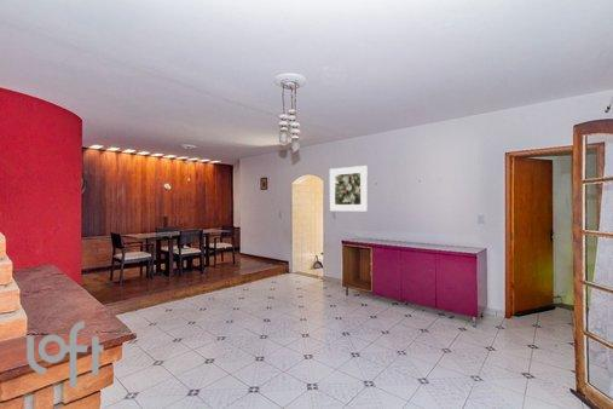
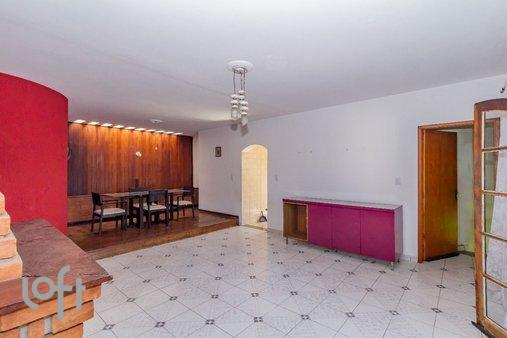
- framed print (347, 189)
